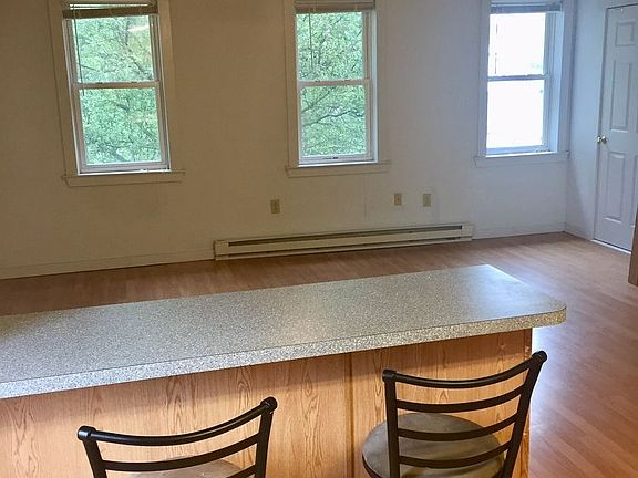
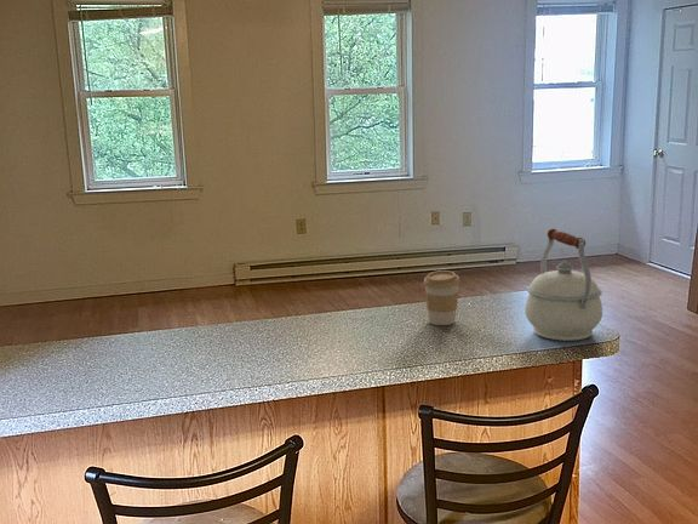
+ coffee cup (441, 297)
+ kettle (560, 281)
